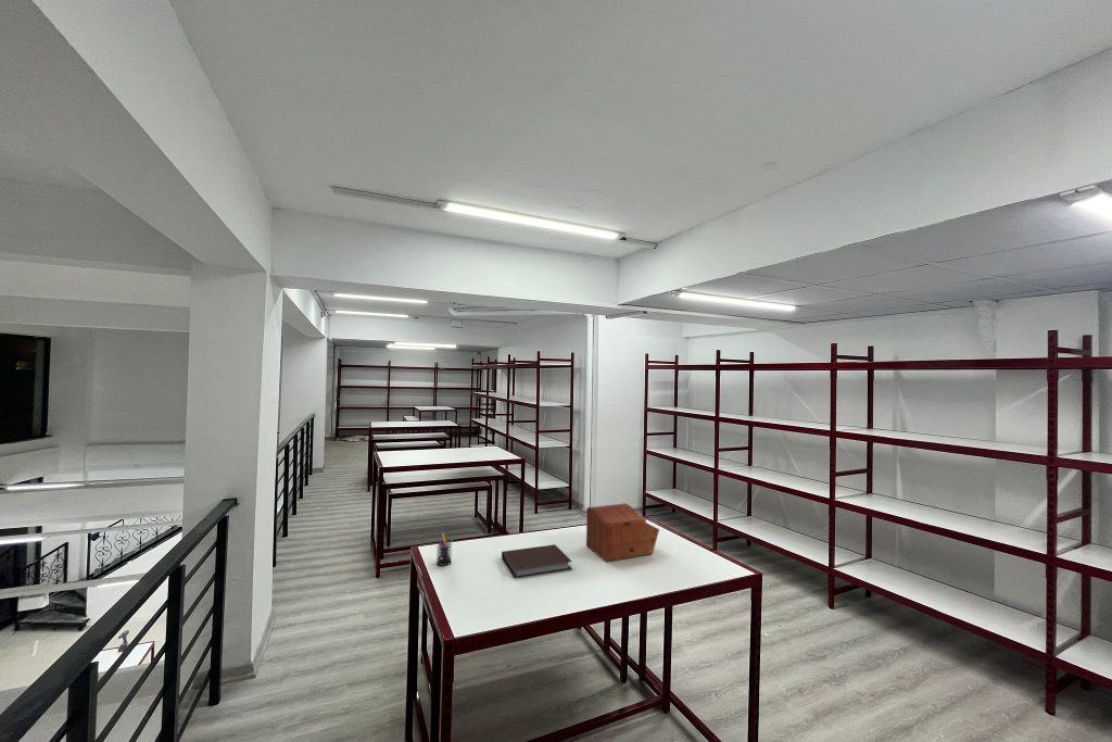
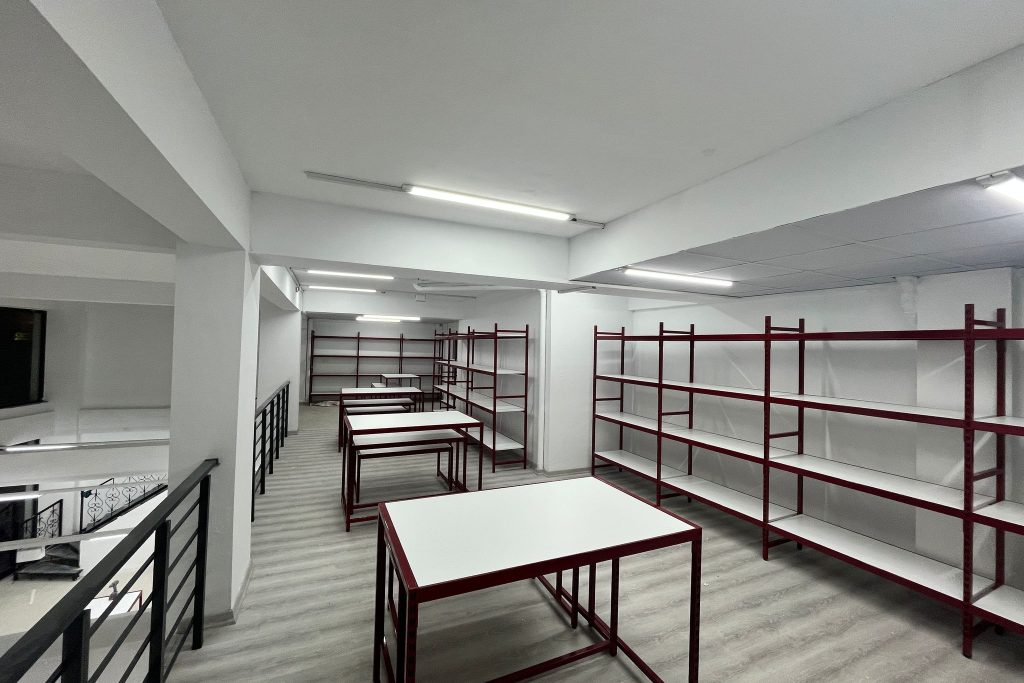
- sewing box (622, 529)
- notebook (535, 559)
- pen holder (445, 548)
